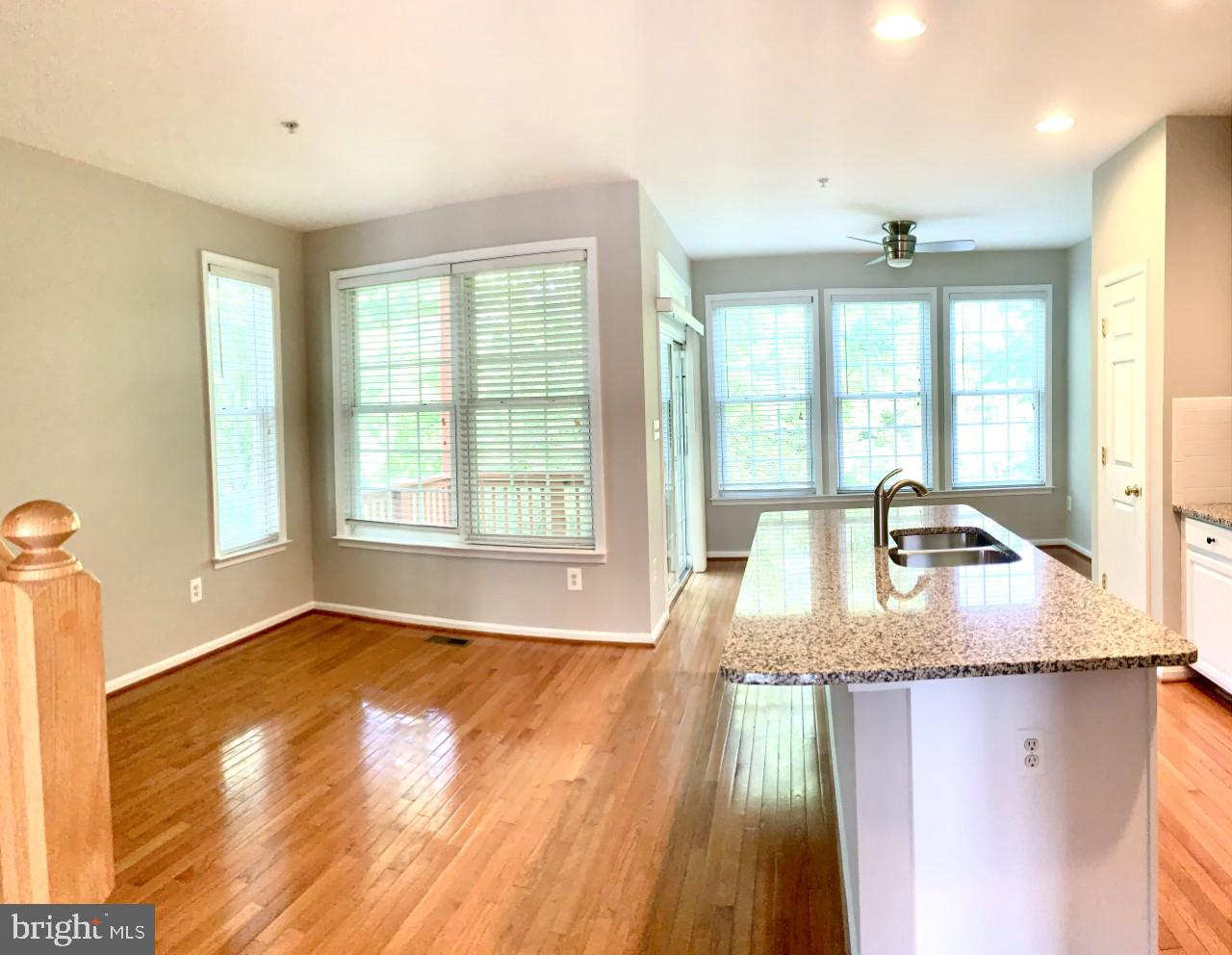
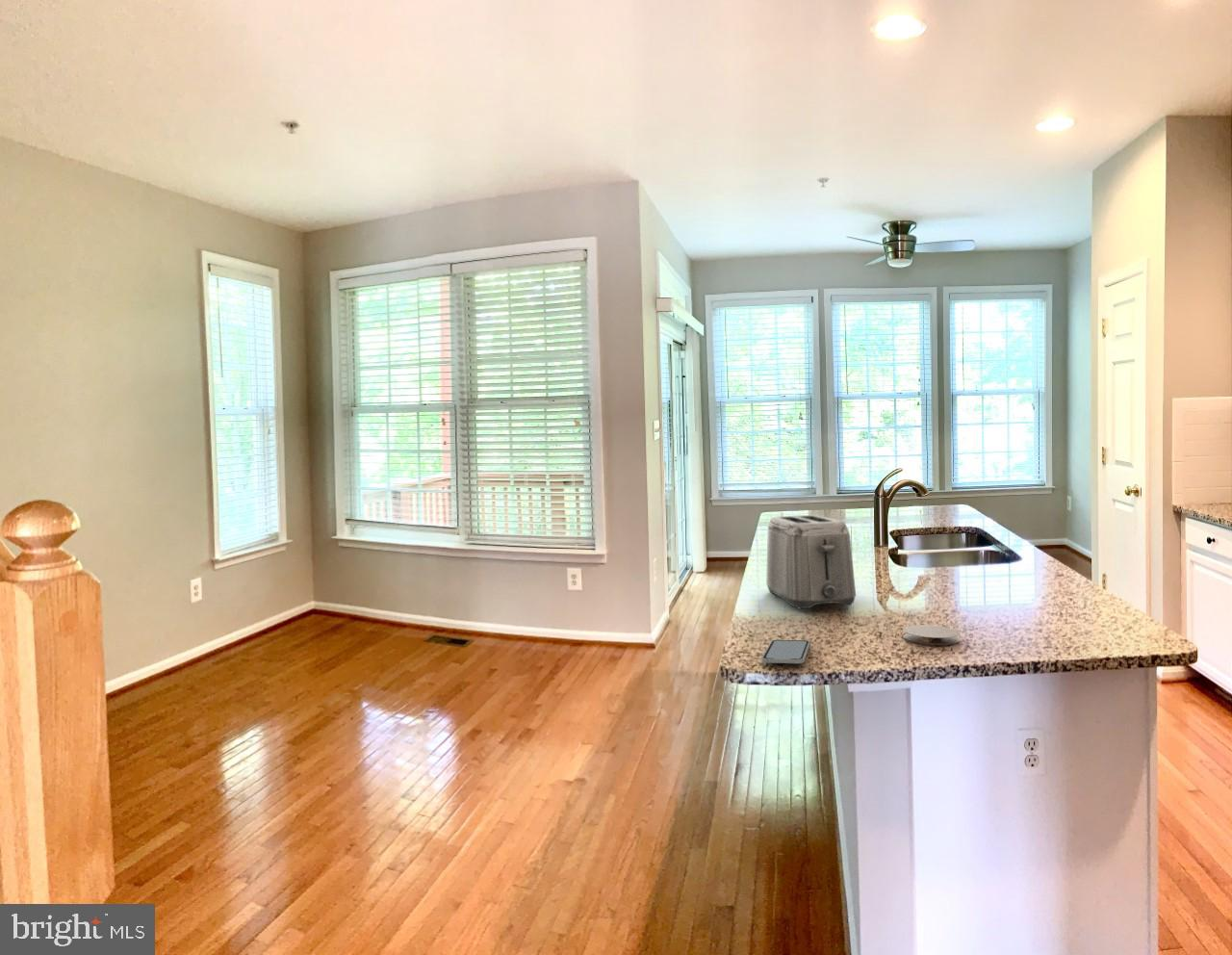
+ toaster (806, 558)
+ smartphone (786, 651)
+ coaster (931, 634)
